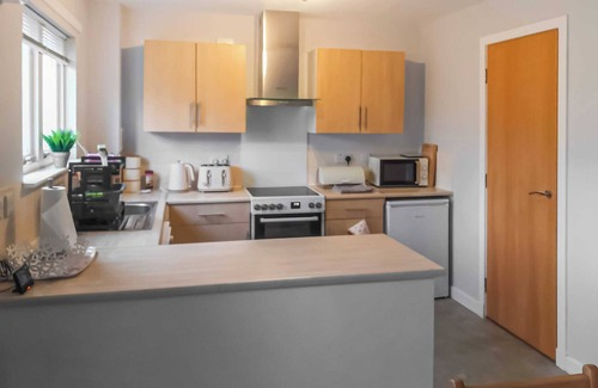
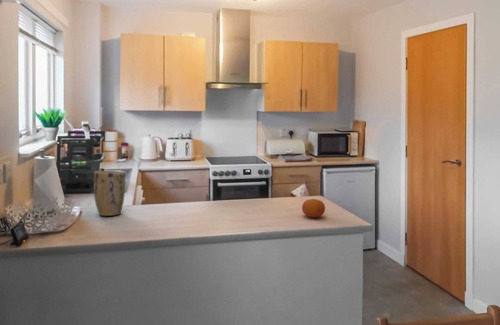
+ plant pot (109, 192)
+ fruit (313, 208)
